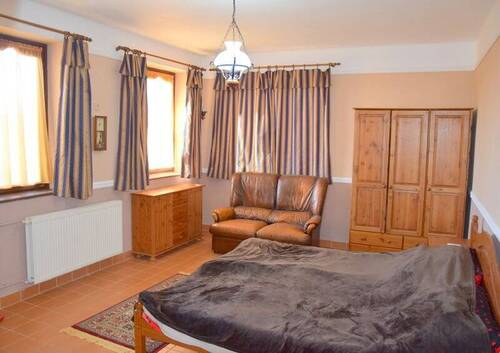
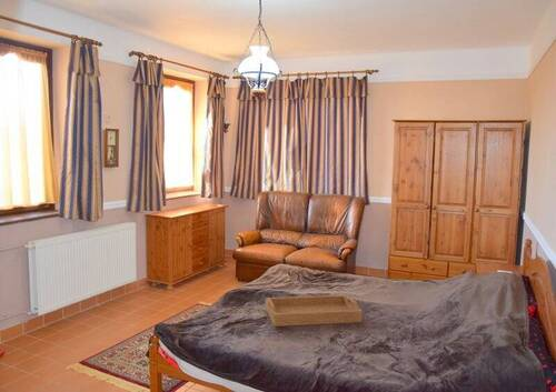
+ serving tray (311, 308)
